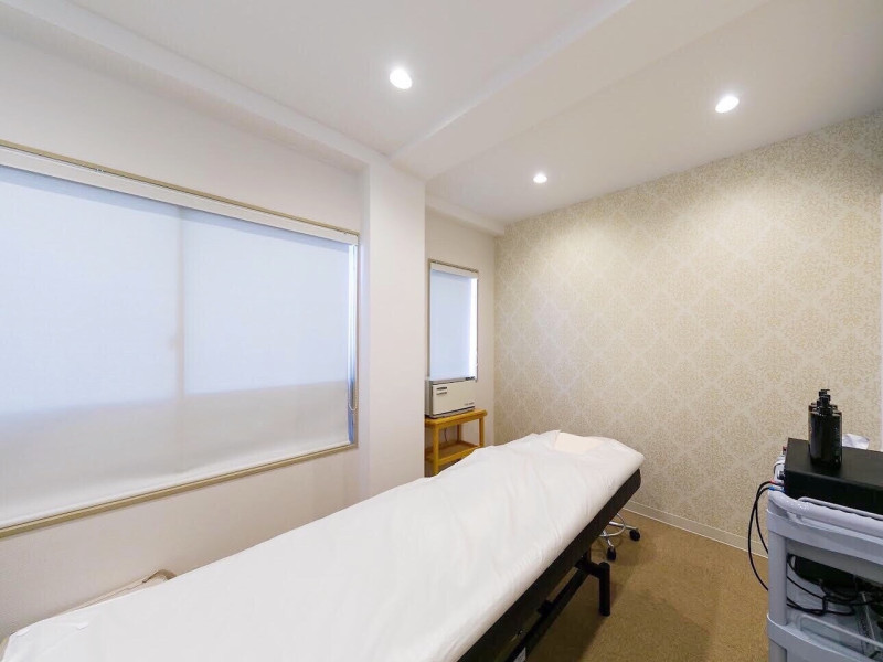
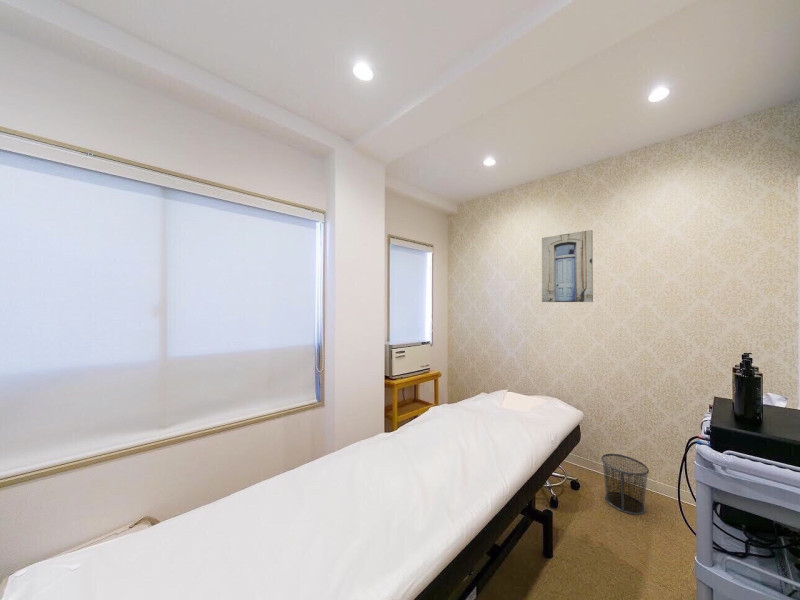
+ waste bin (624, 483)
+ wall art (566, 268)
